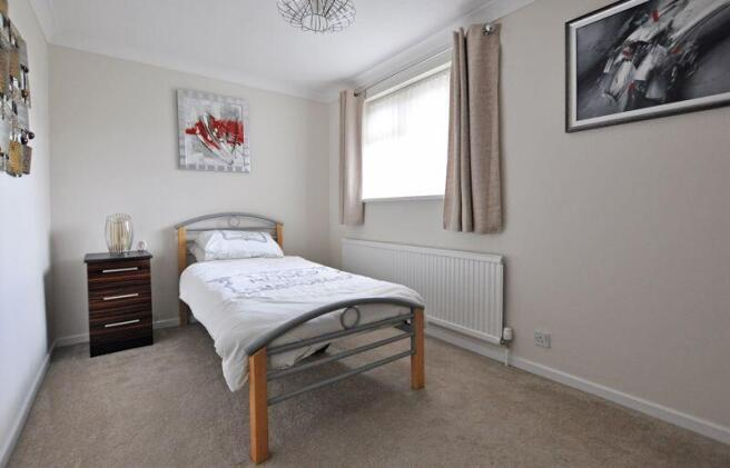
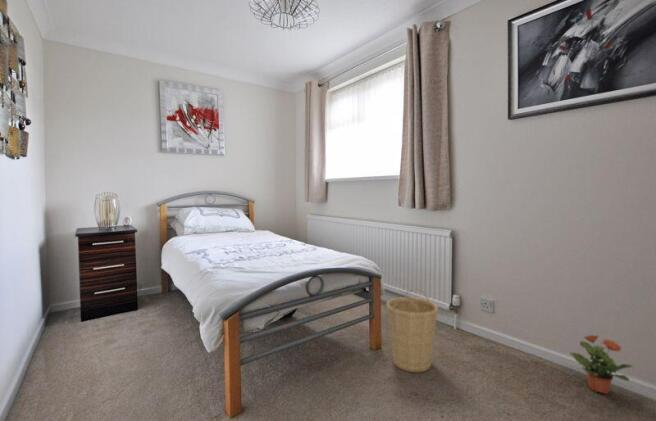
+ potted plant (599, 362)
+ basket (411, 328)
